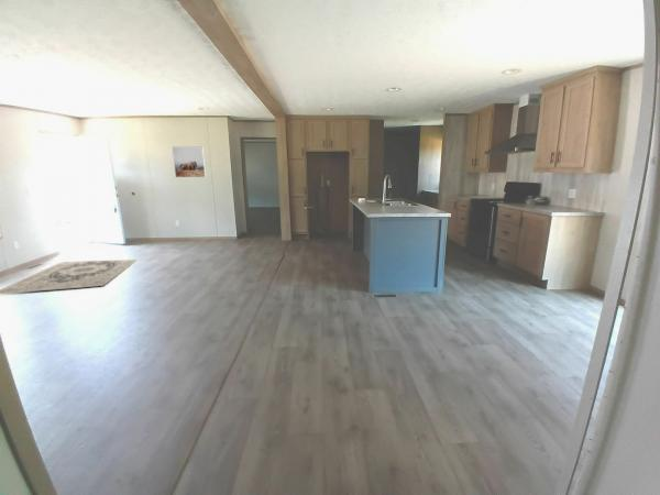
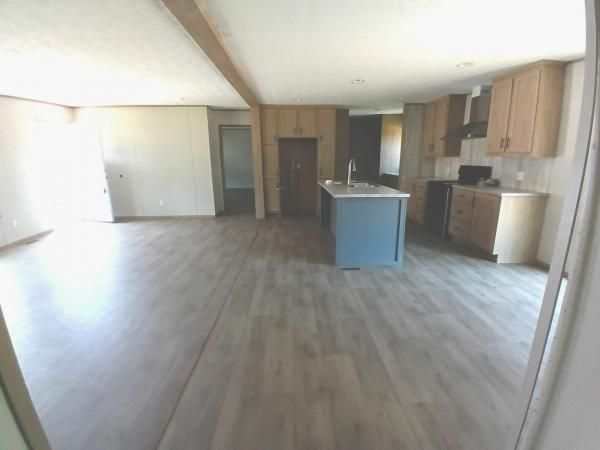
- rug (84, 270)
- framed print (188, 162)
